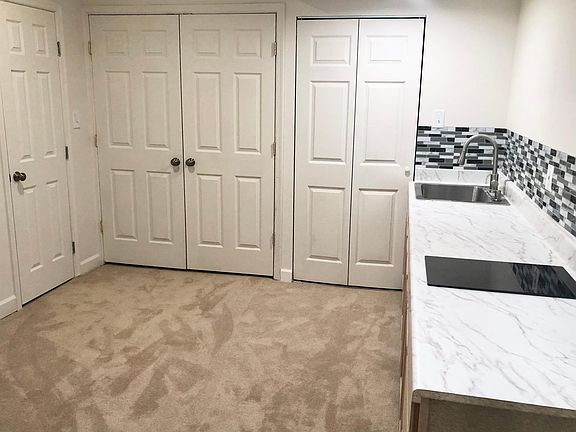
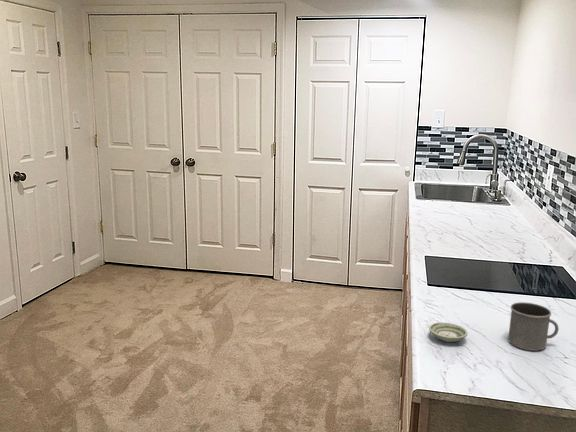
+ mug (533, 326)
+ saucer (447, 333)
